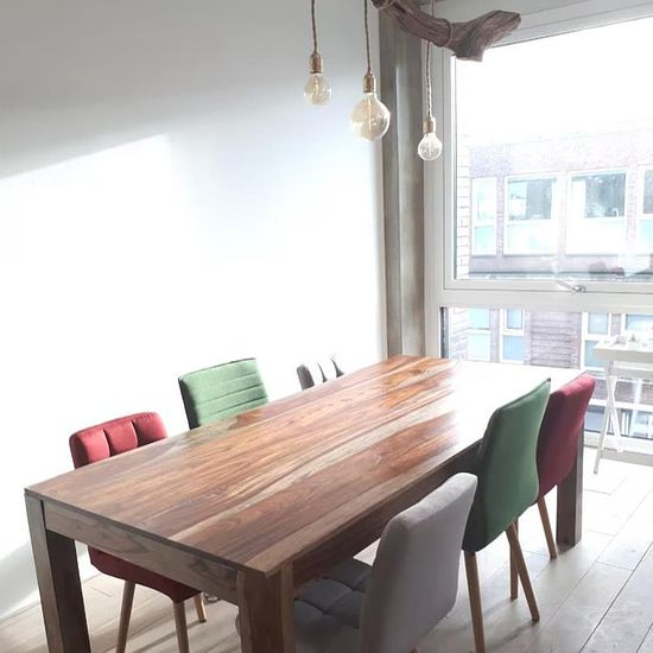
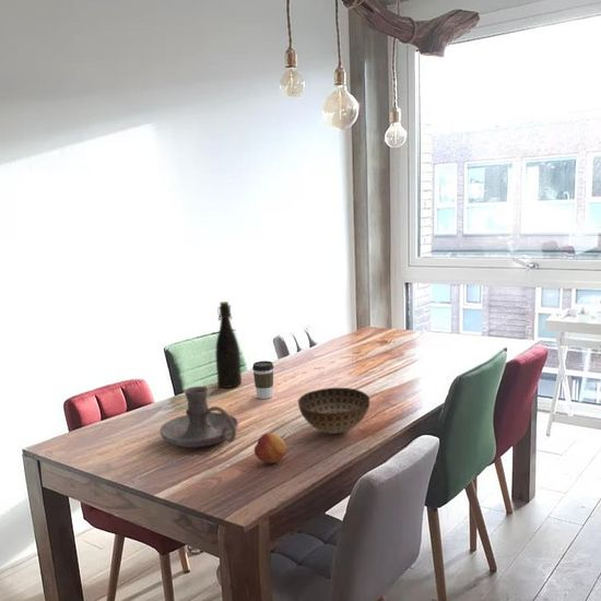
+ bowl (333, 414)
+ coffee cup (263, 379)
+ fruit (270, 447)
+ candle holder (203, 415)
+ bottle (226, 343)
